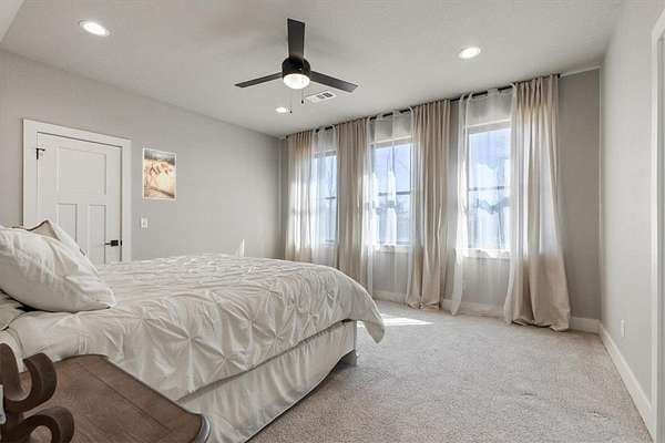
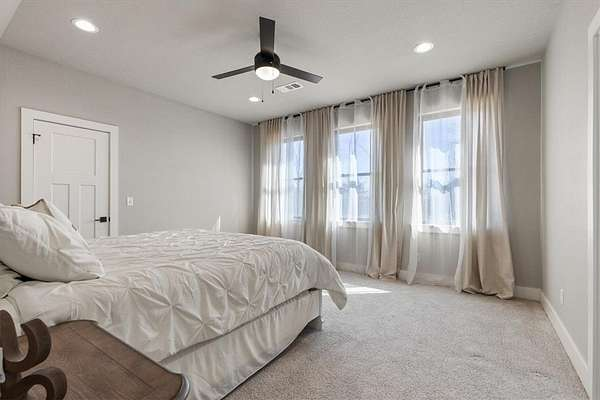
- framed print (158, 175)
